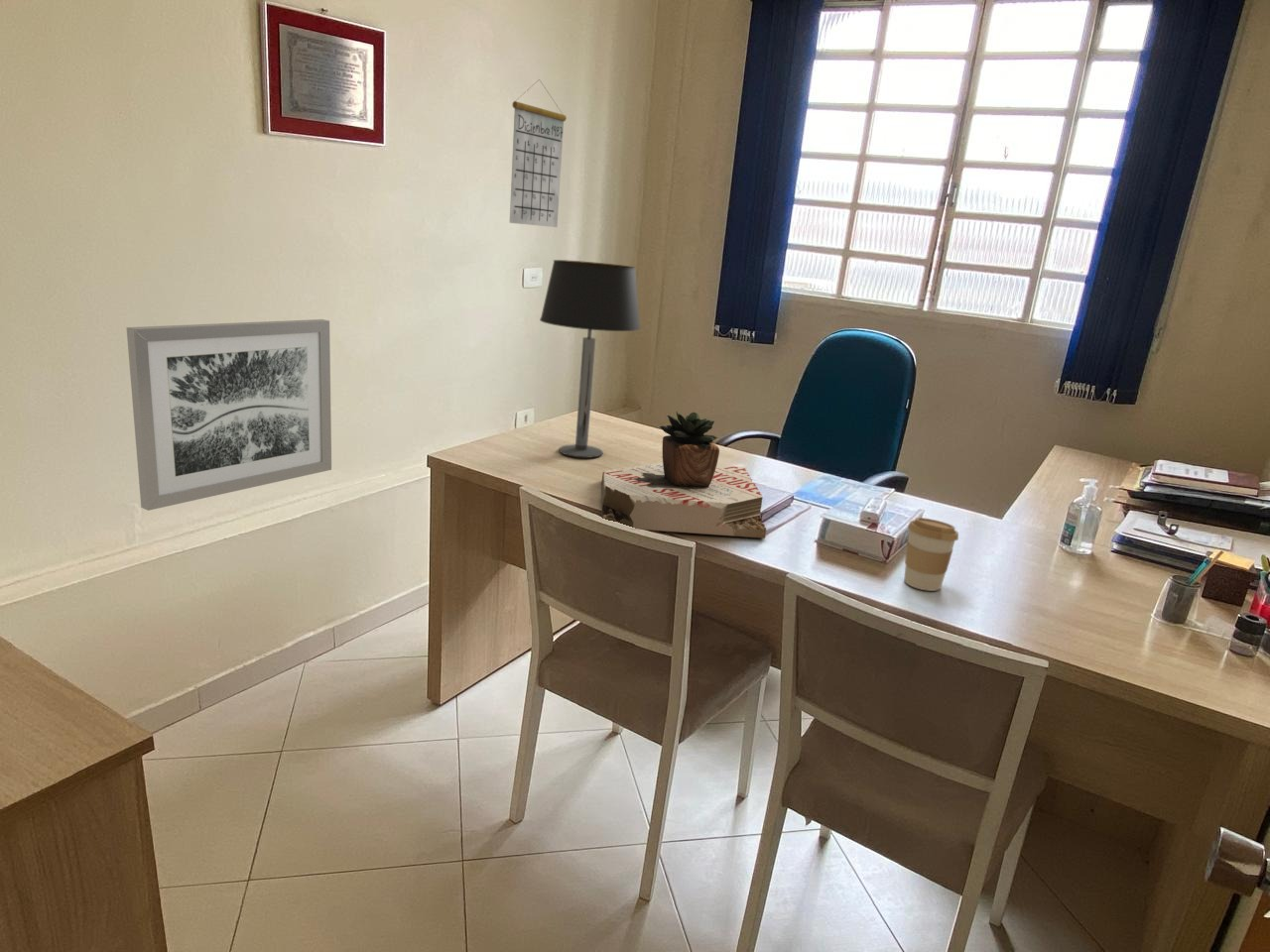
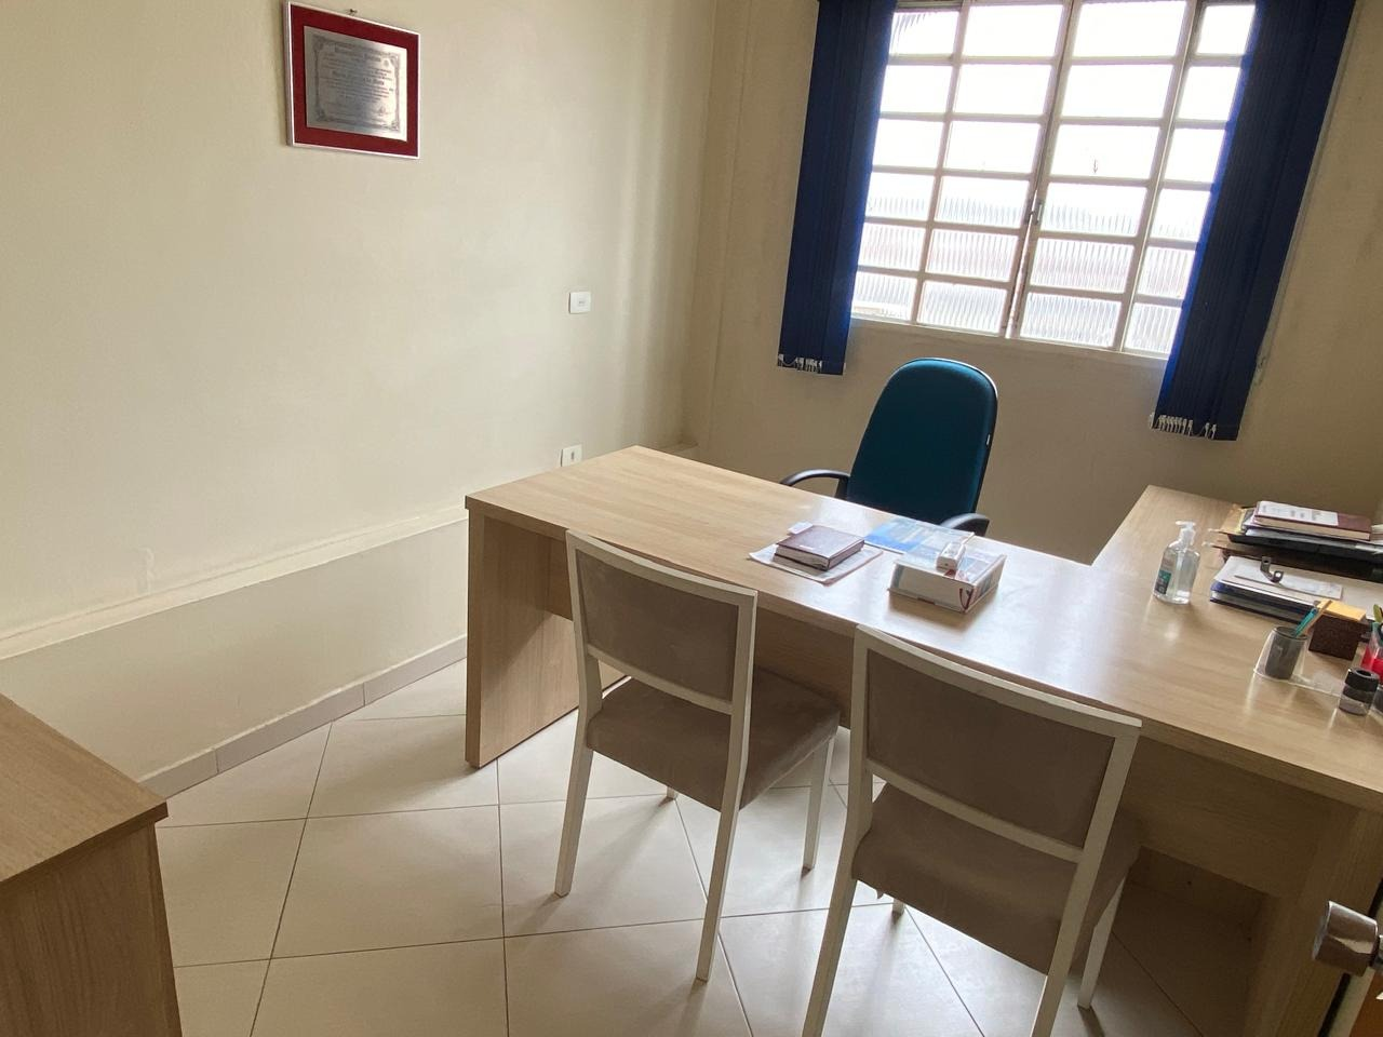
- calendar (538, 154)
- coffee cup (929, 552)
- succulent plant (682, 460)
- table lamp (587, 360)
- wall art (241, 408)
